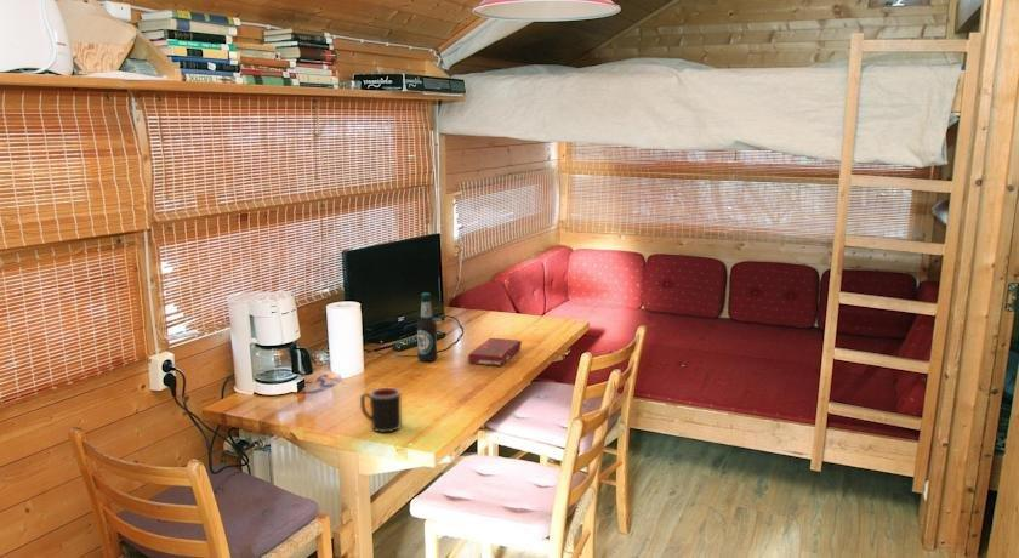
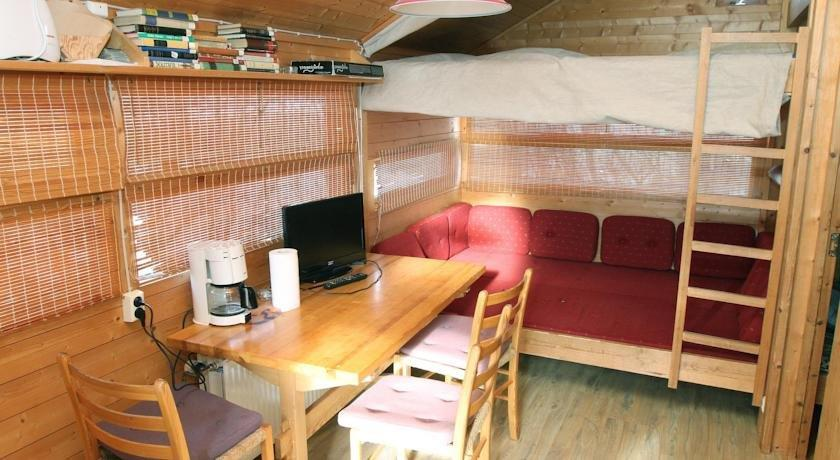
- book (495, 351)
- mug (380, 409)
- bottle (426, 326)
